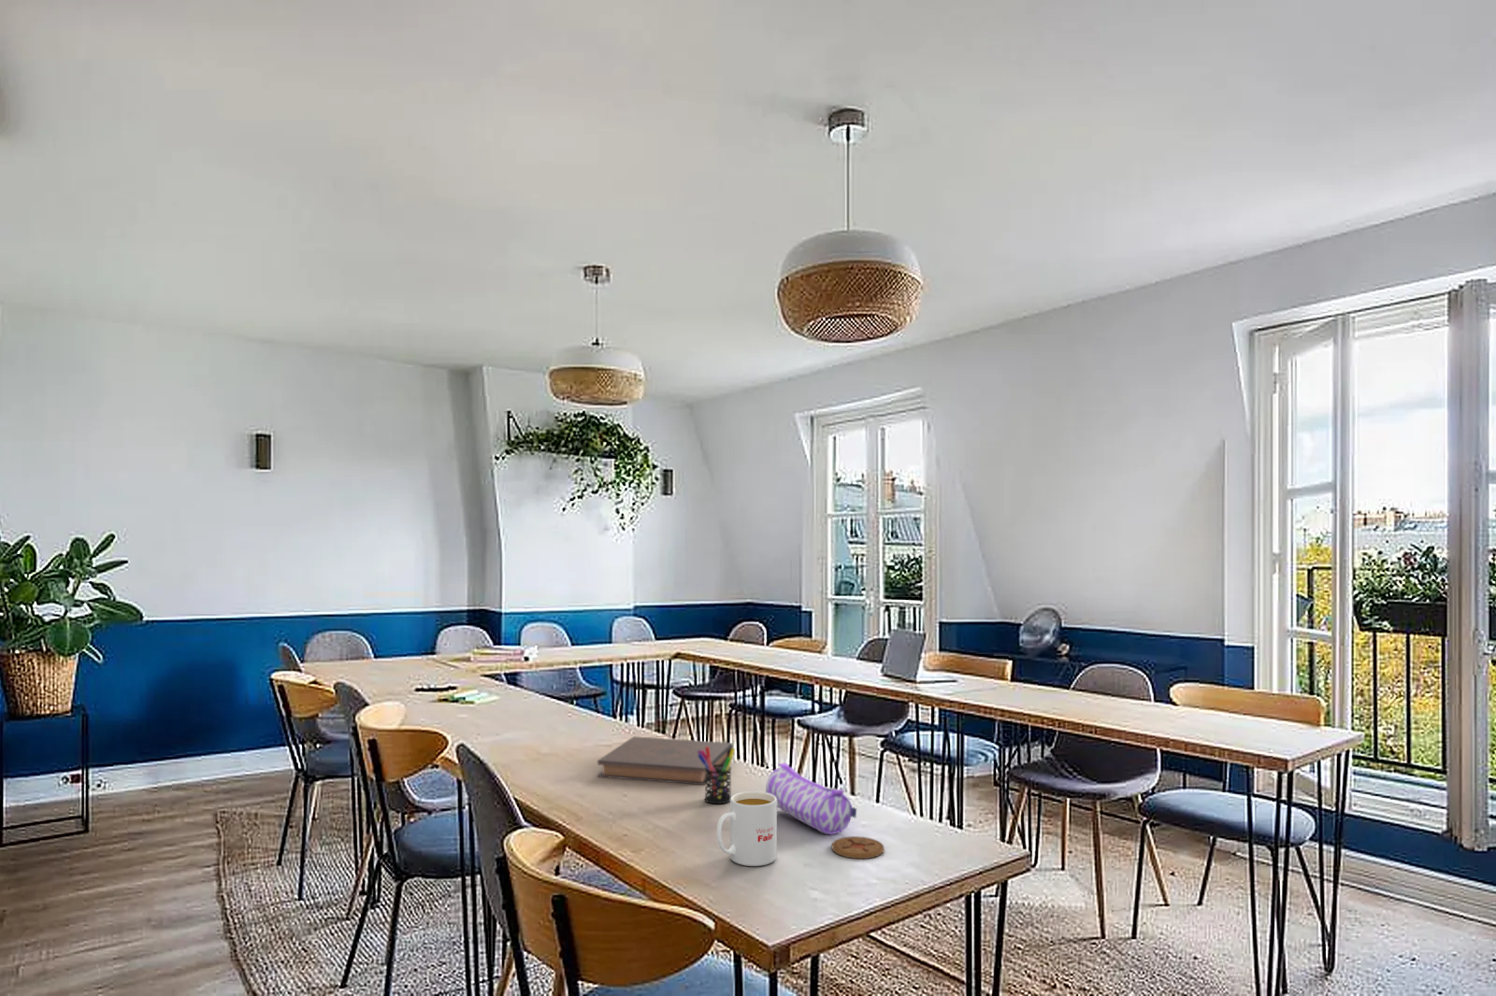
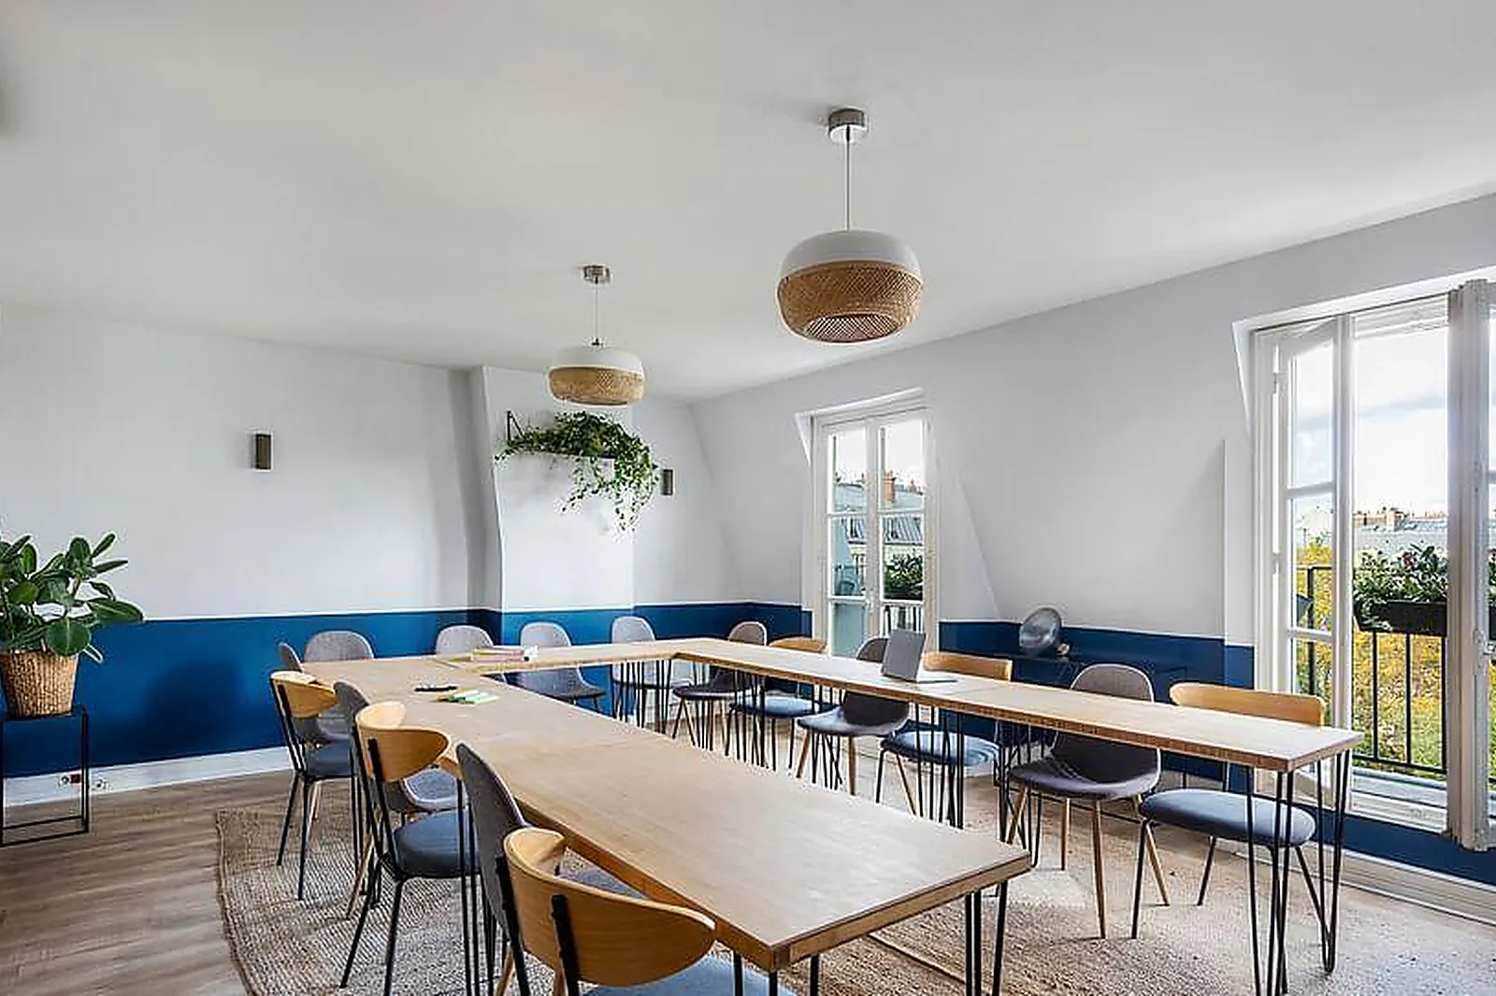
- mug (745, 829)
- pen holder (719, 773)
- book (667, 759)
- pencil case (806, 798)
- coaster (858, 847)
